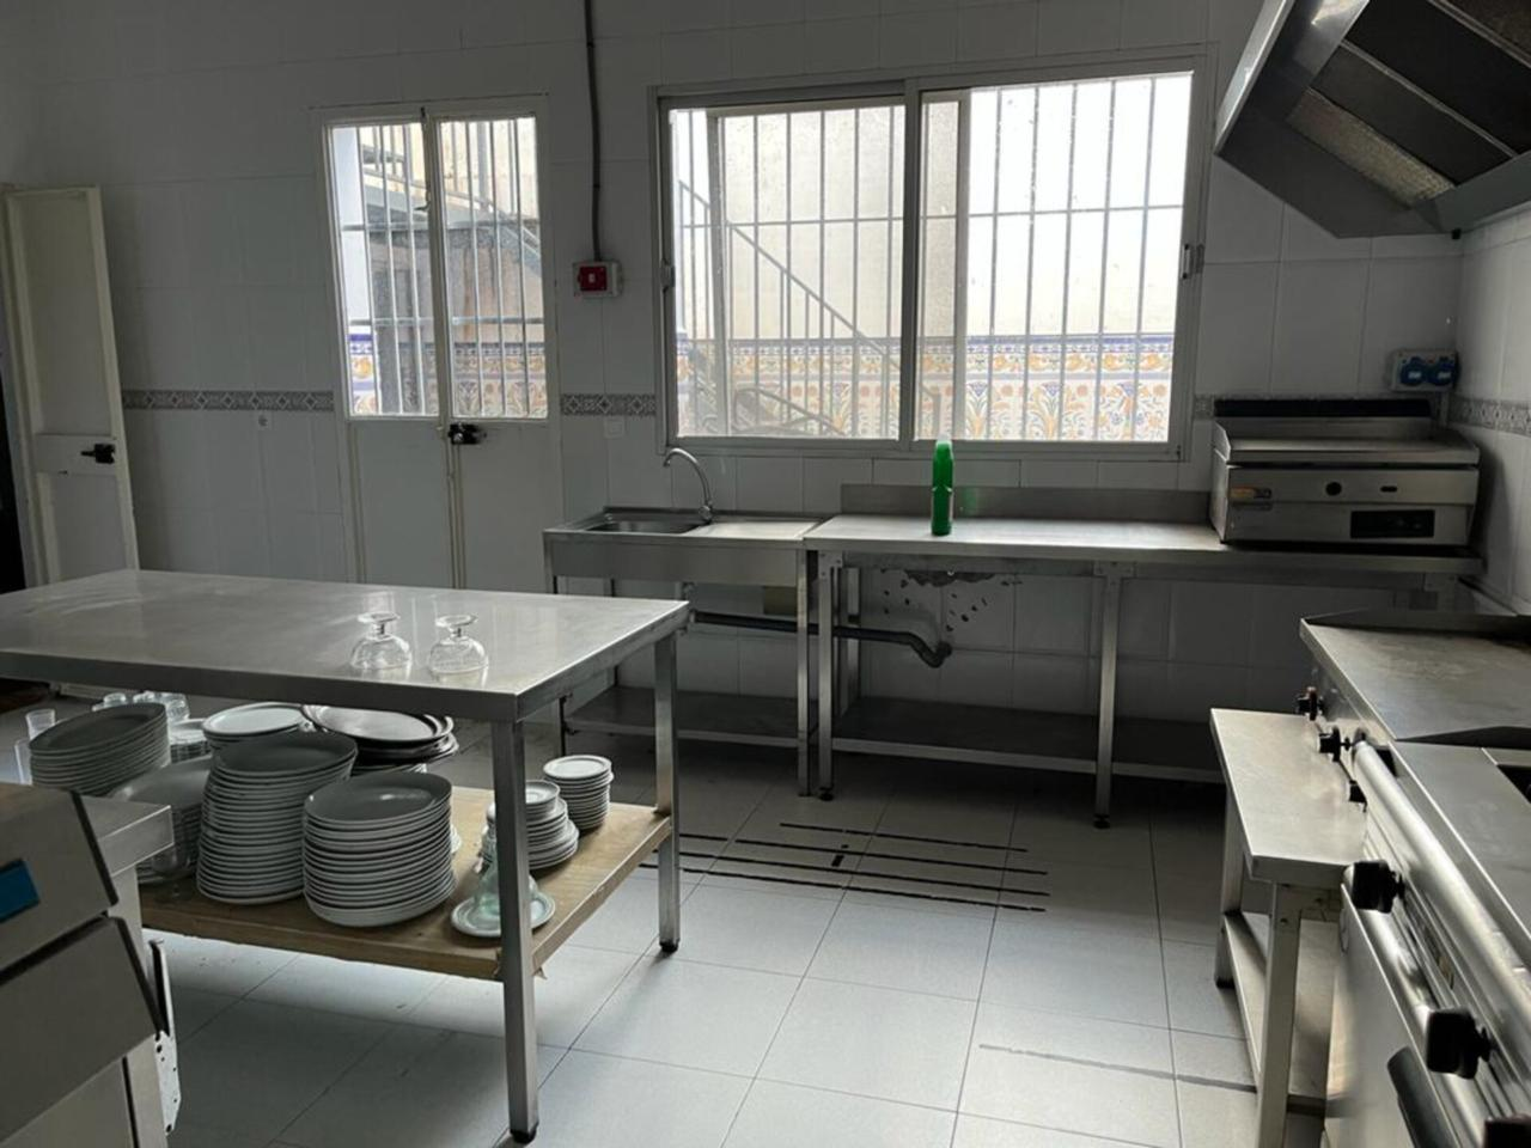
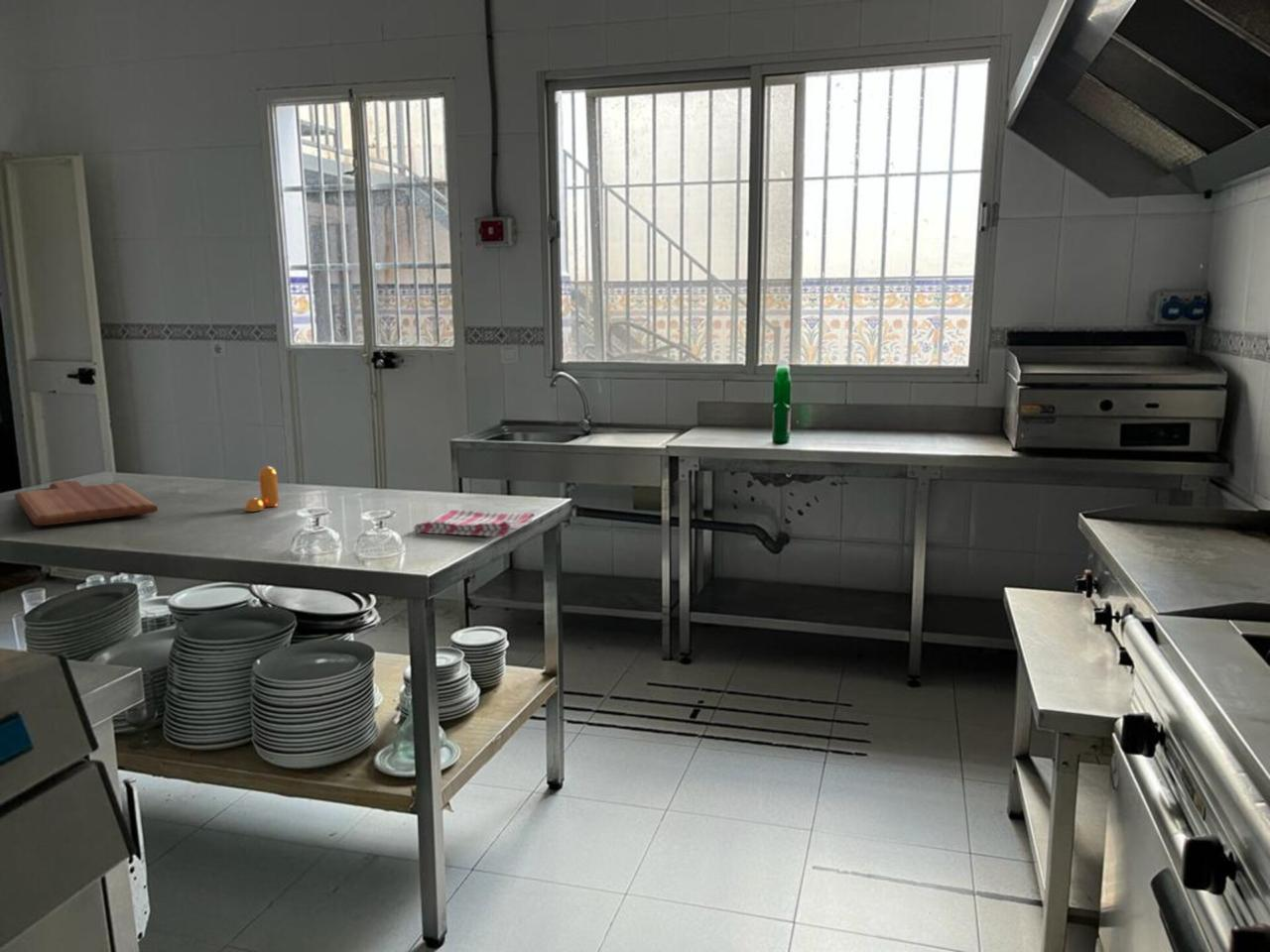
+ cutting board (82, 501)
+ dish towel (475, 520)
+ pepper shaker (260, 488)
